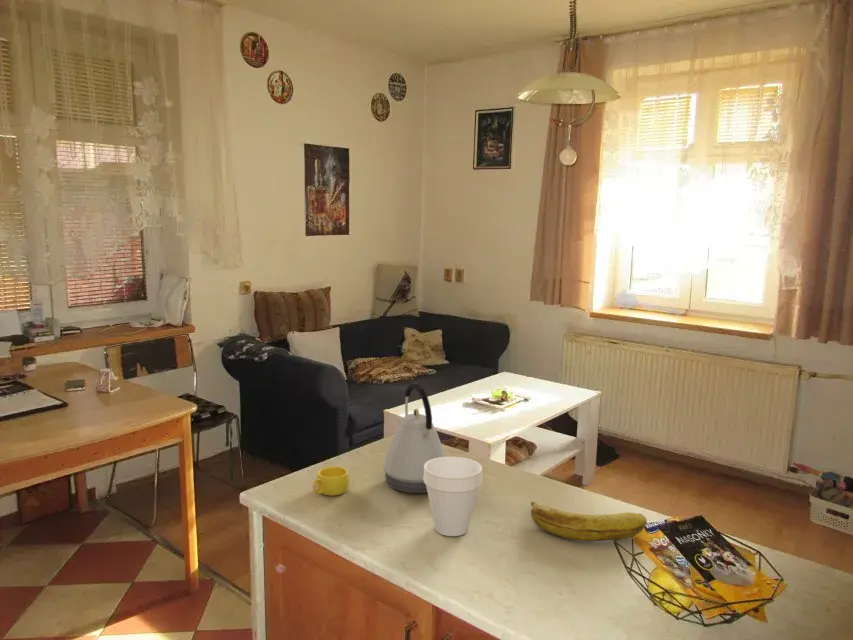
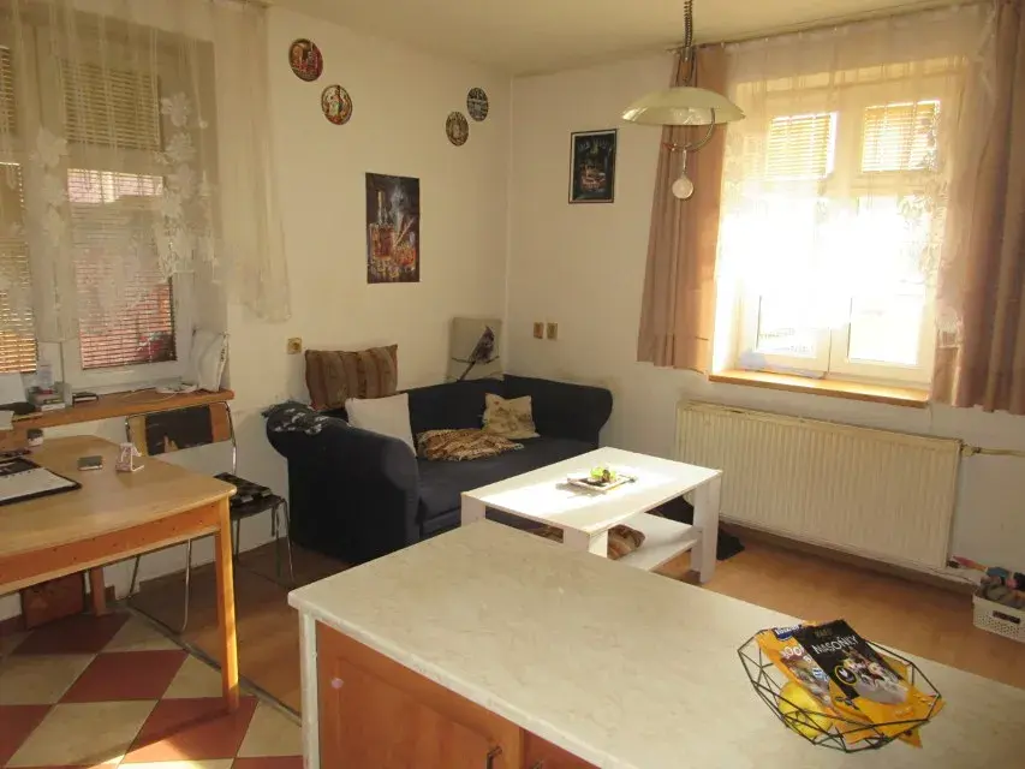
- banana (583, 516)
- cup (329, 482)
- cup (452, 497)
- kettle (415, 433)
